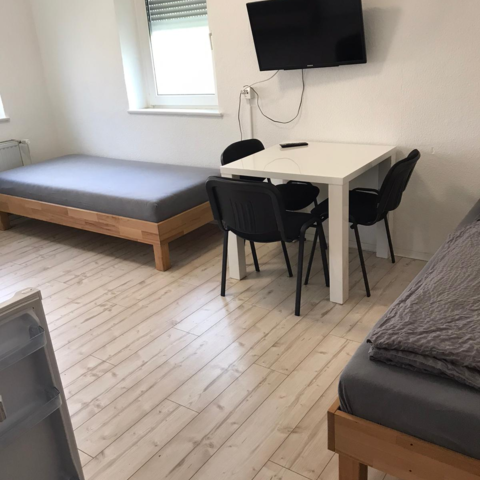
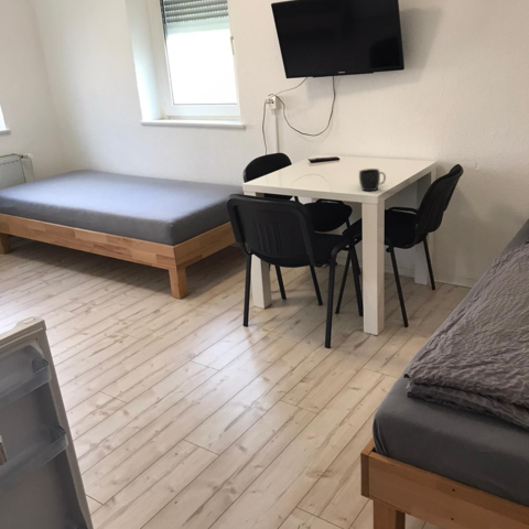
+ mug (373, 180)
